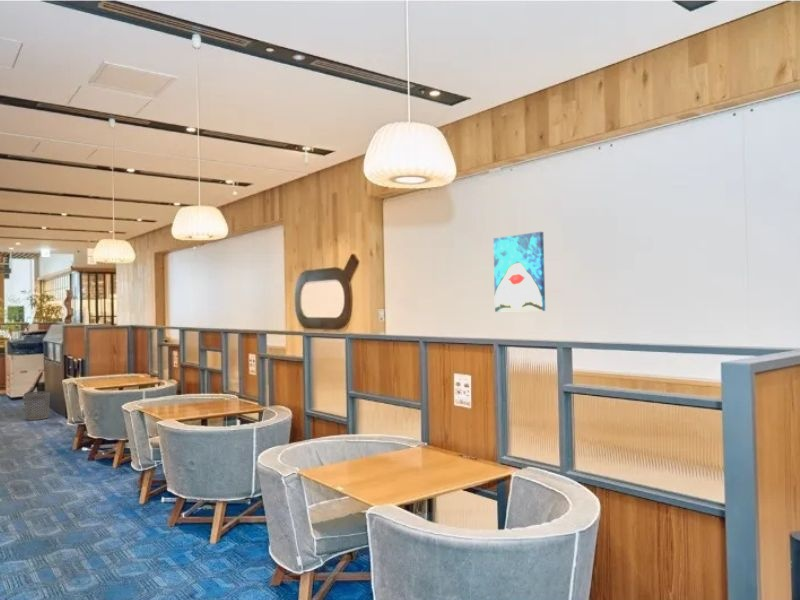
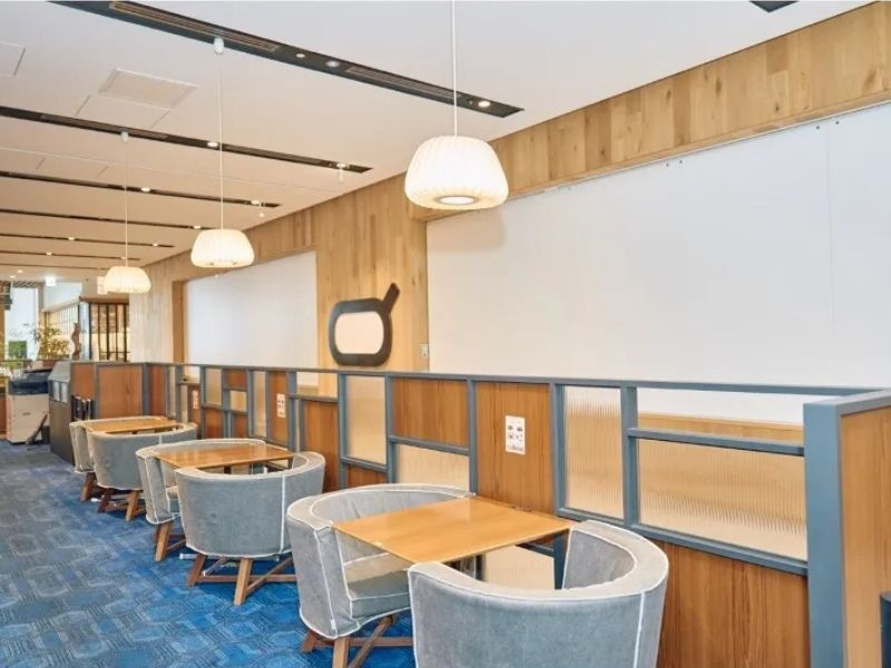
- wall art (518, 273)
- waste bin (37, 405)
